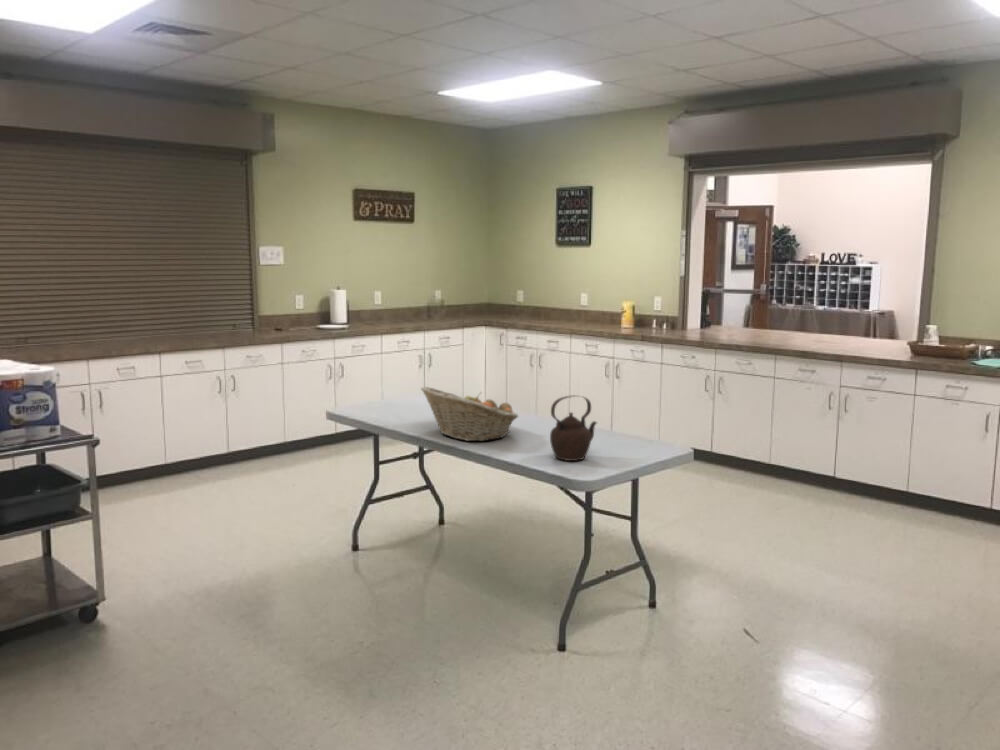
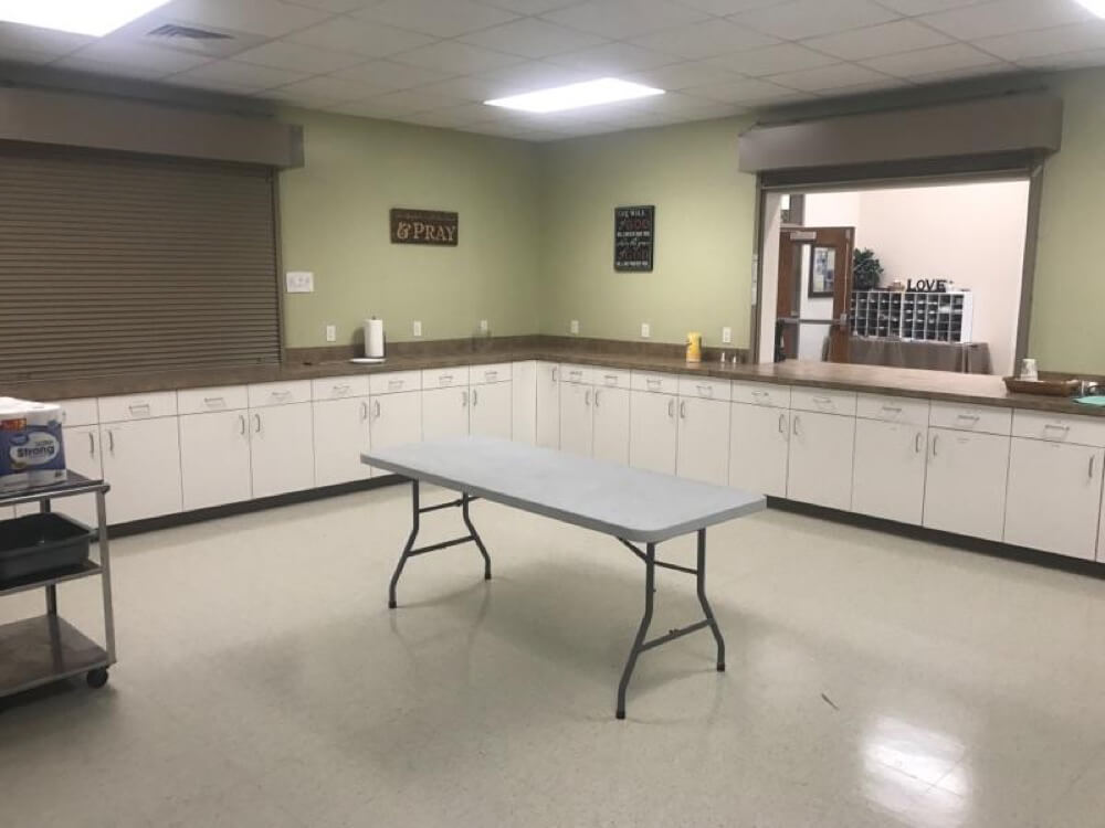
- fruit basket (468, 410)
- teapot (575, 426)
